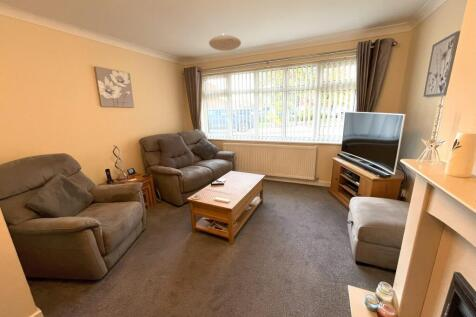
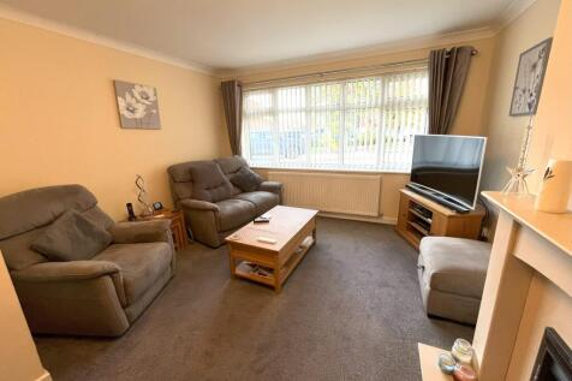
- ceiling light (224, 40)
